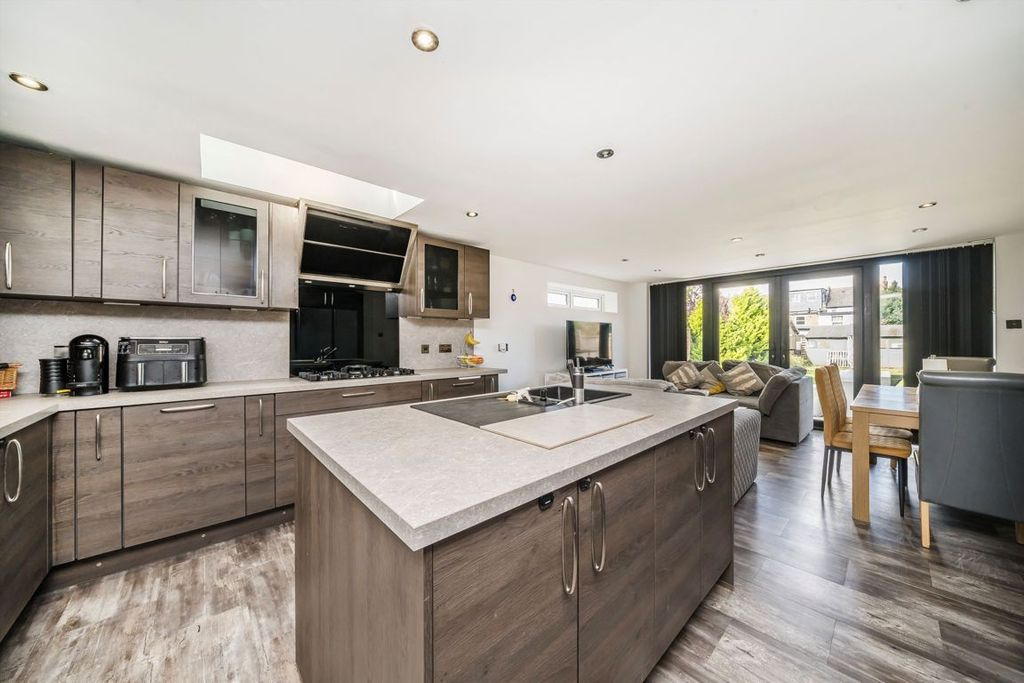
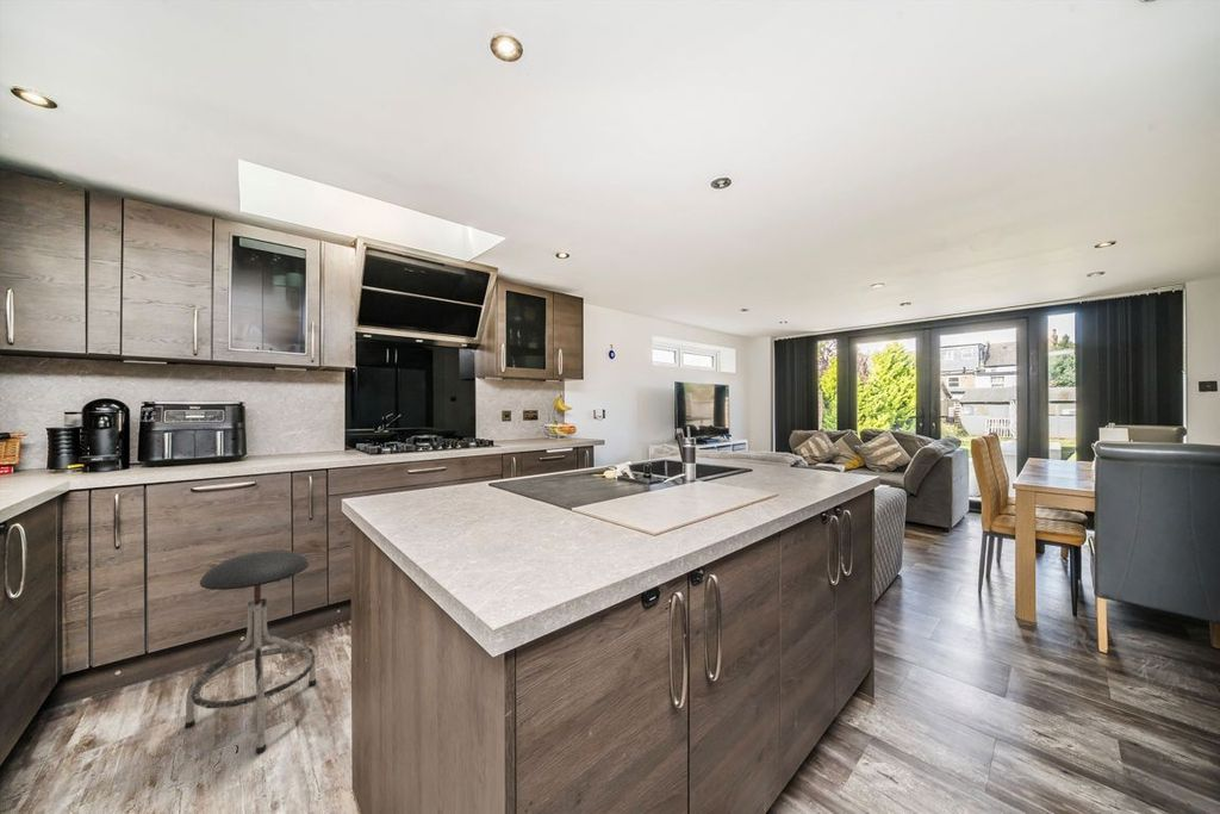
+ stool (257, 638)
